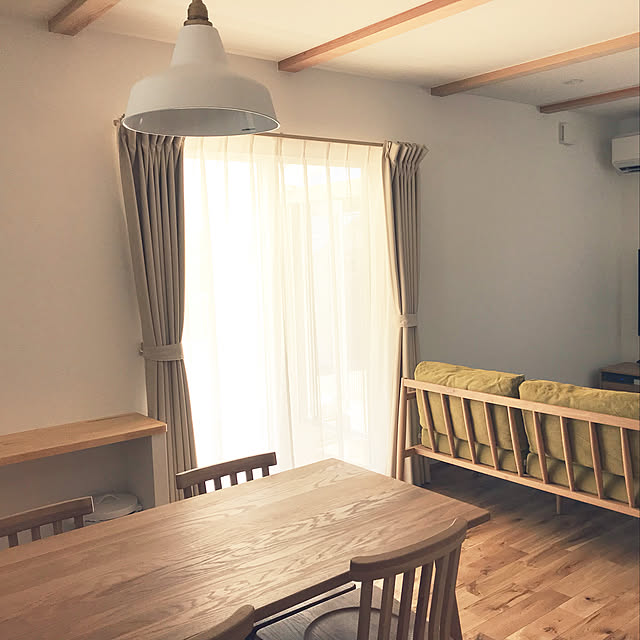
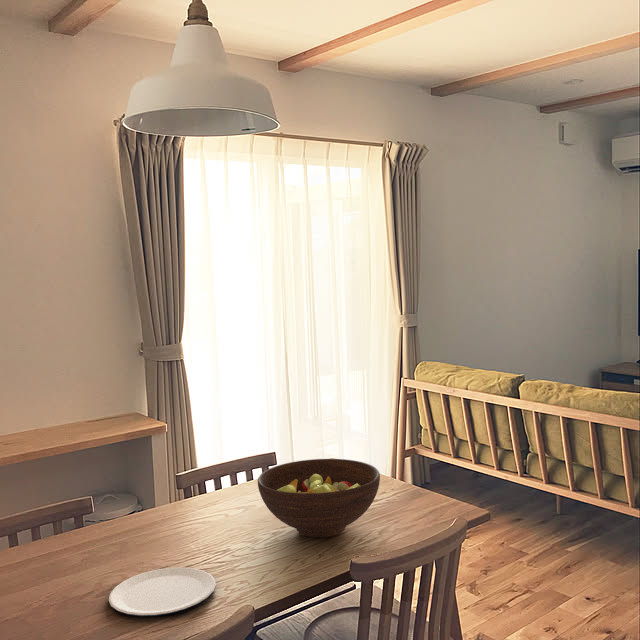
+ fruit bowl (320, 502)
+ plate (163, 591)
